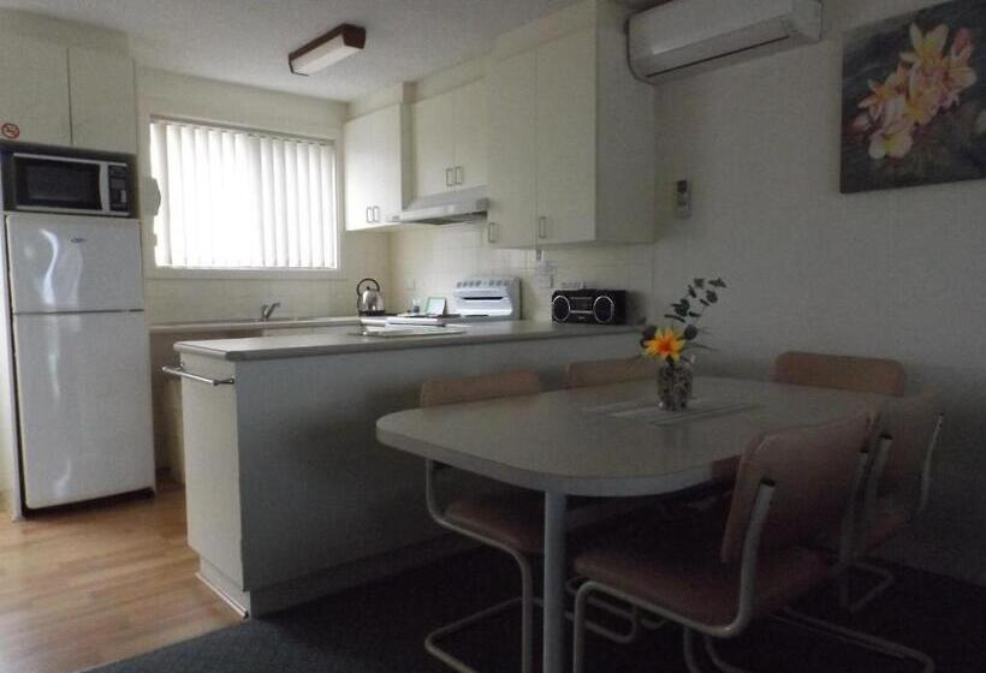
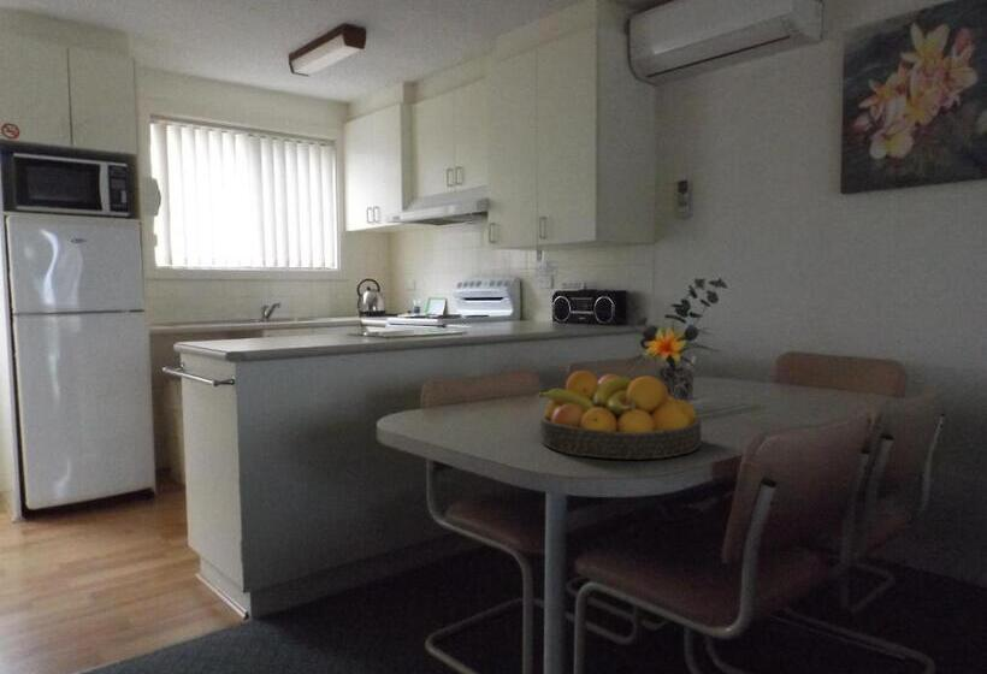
+ fruit bowl (619, 407)
